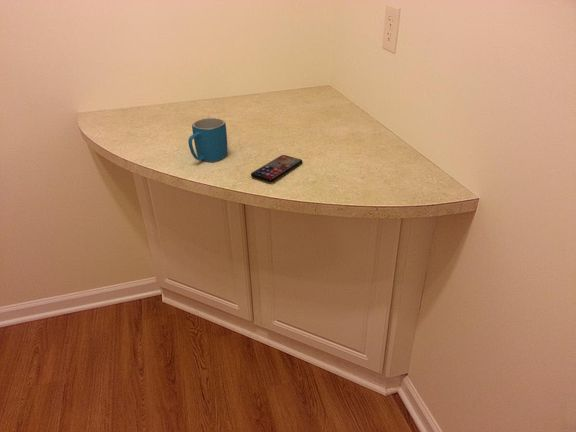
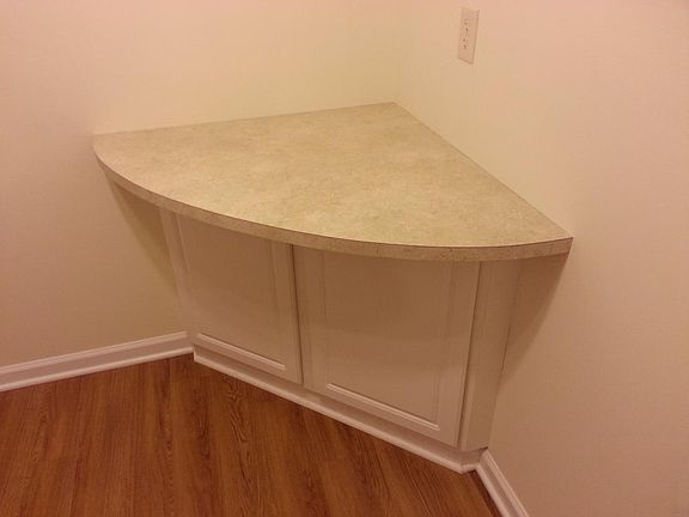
- mug (206, 141)
- smartphone (277, 167)
